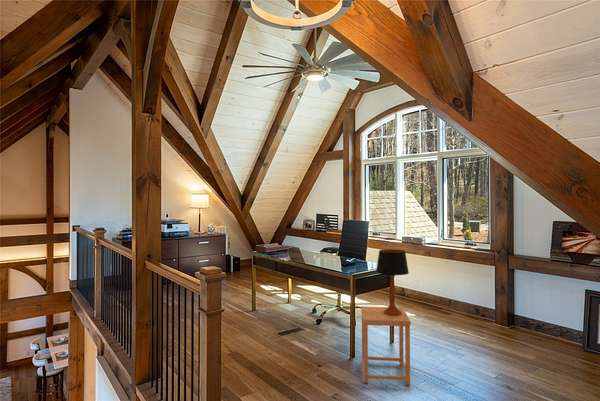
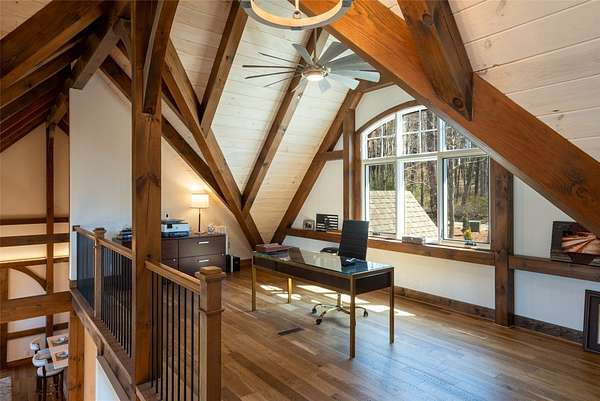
- side table (384, 357)
- table lamp (392, 281)
